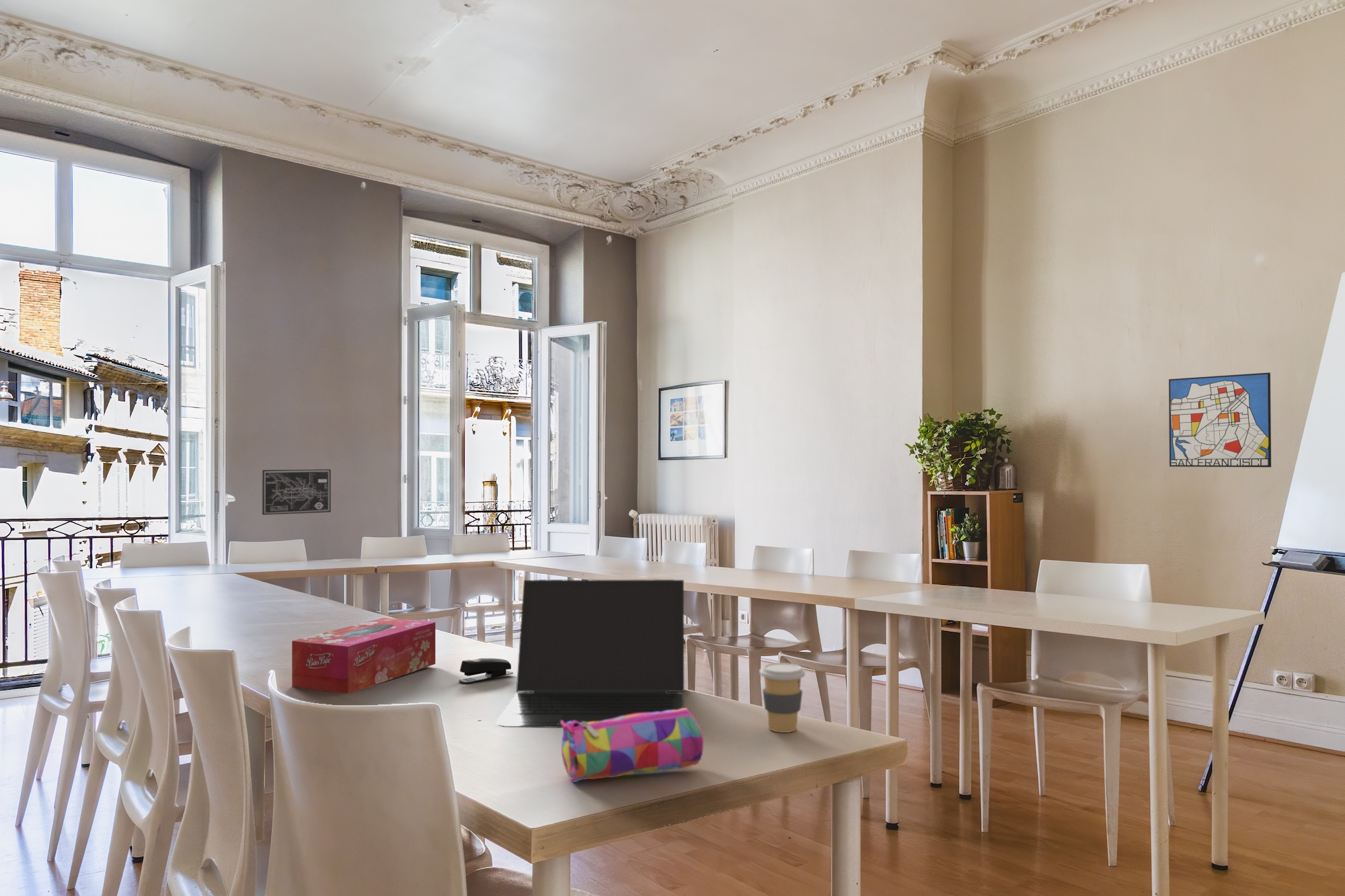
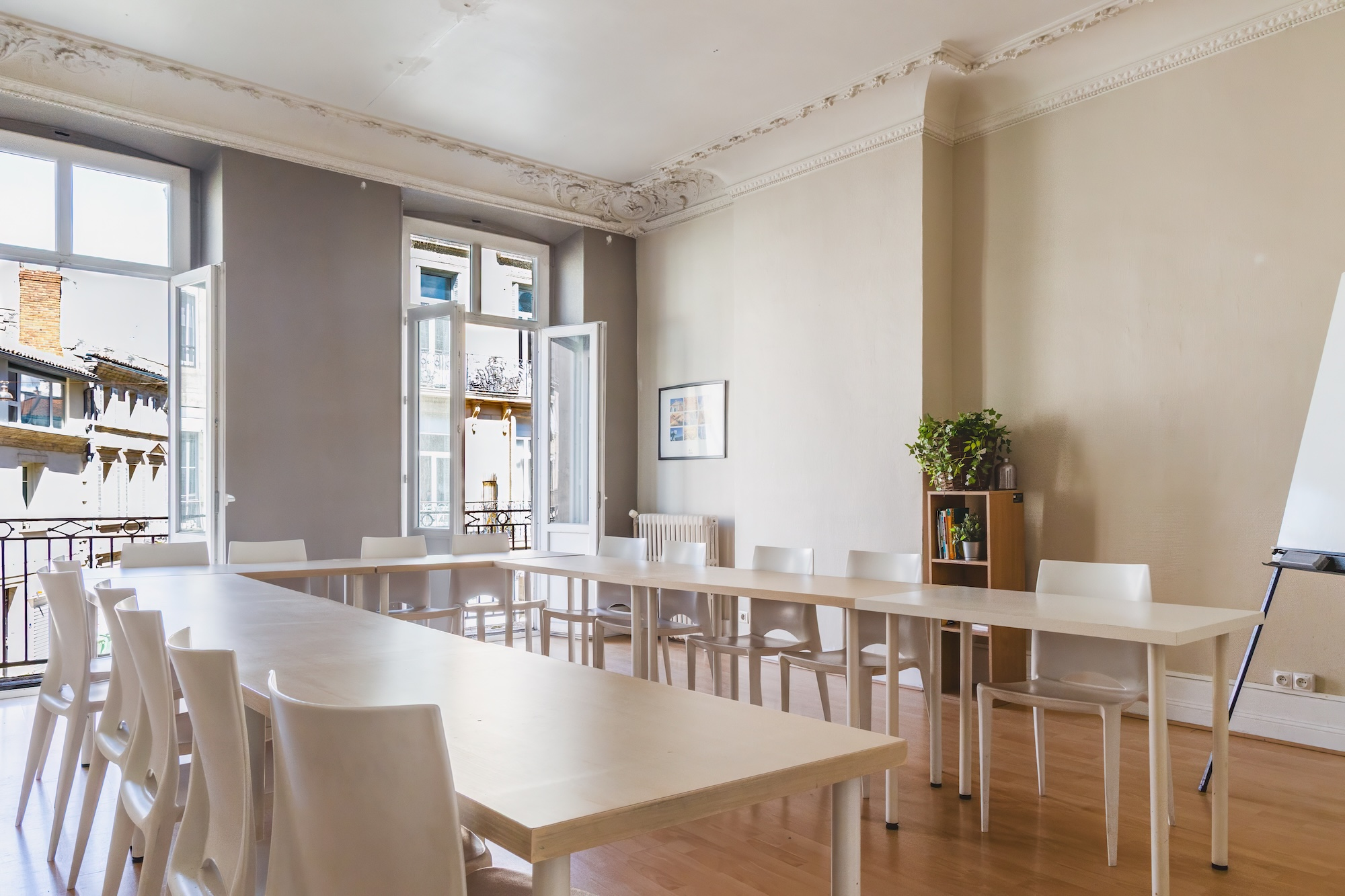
- coffee cup (782, 698)
- wall art (297, 491)
- tissue box (367, 653)
- stapler (486, 667)
- wall art (1218, 421)
- pencil case (631, 743)
- laptop computer (597, 647)
